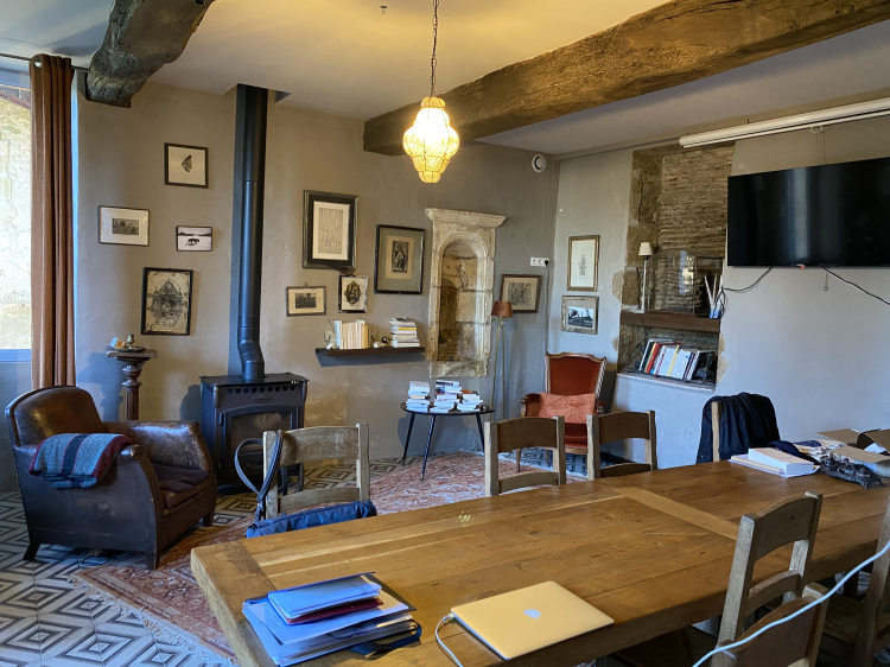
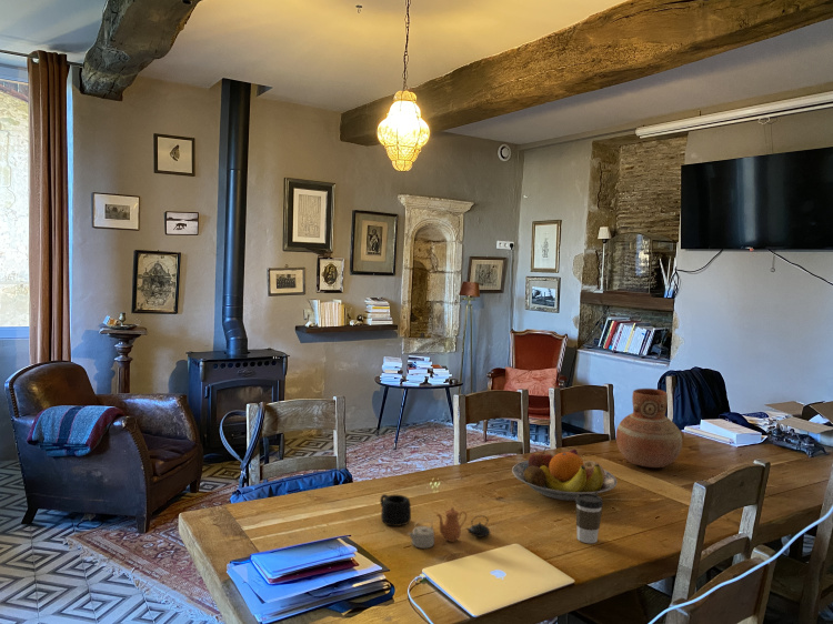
+ coffee cup (588, 517)
+ vase (649, 427)
+ mug (392, 507)
+ fruit bowl (563, 470)
+ teapot (450, 523)
